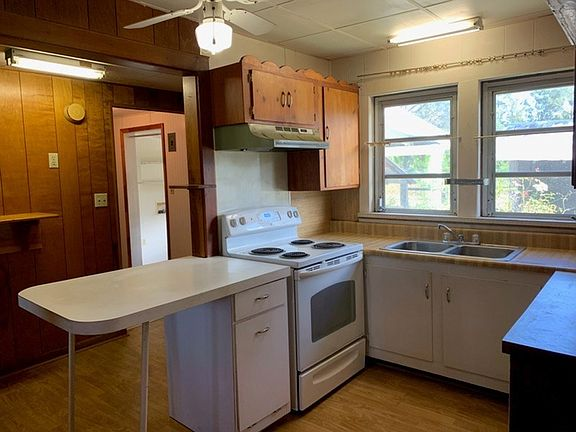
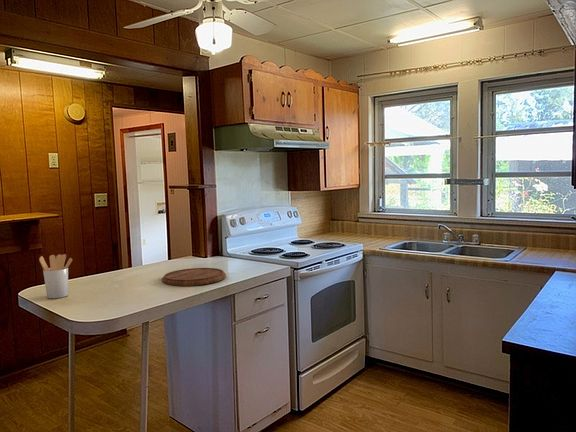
+ utensil holder (57, 274)
+ cutting board (194, 275)
